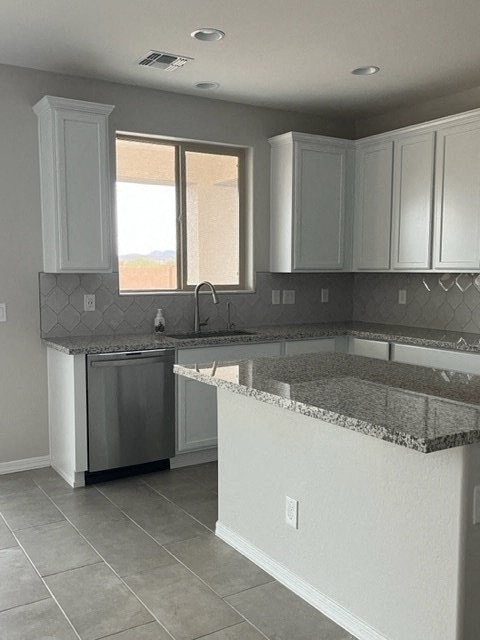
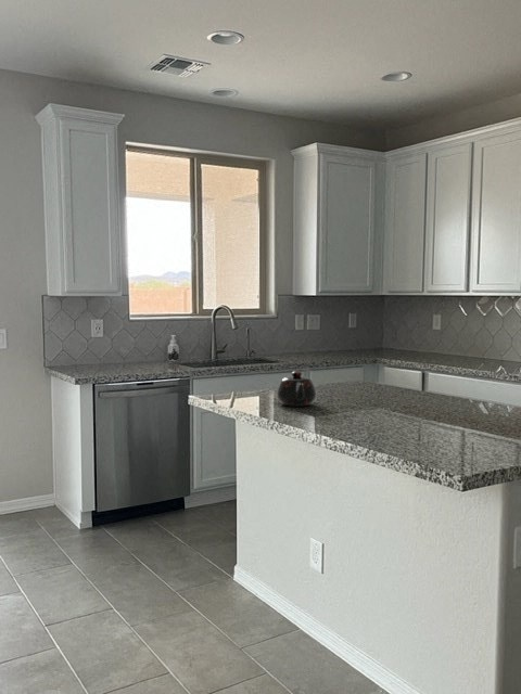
+ teapot (296, 388)
